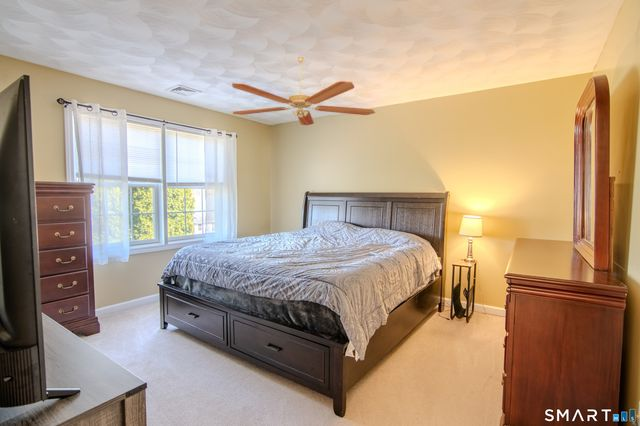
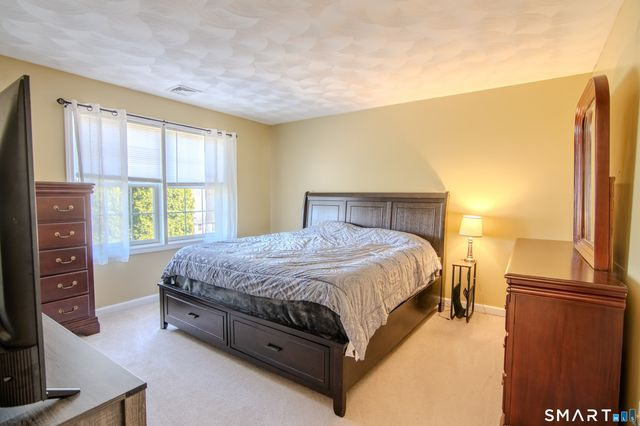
- ceiling fan (300, 89)
